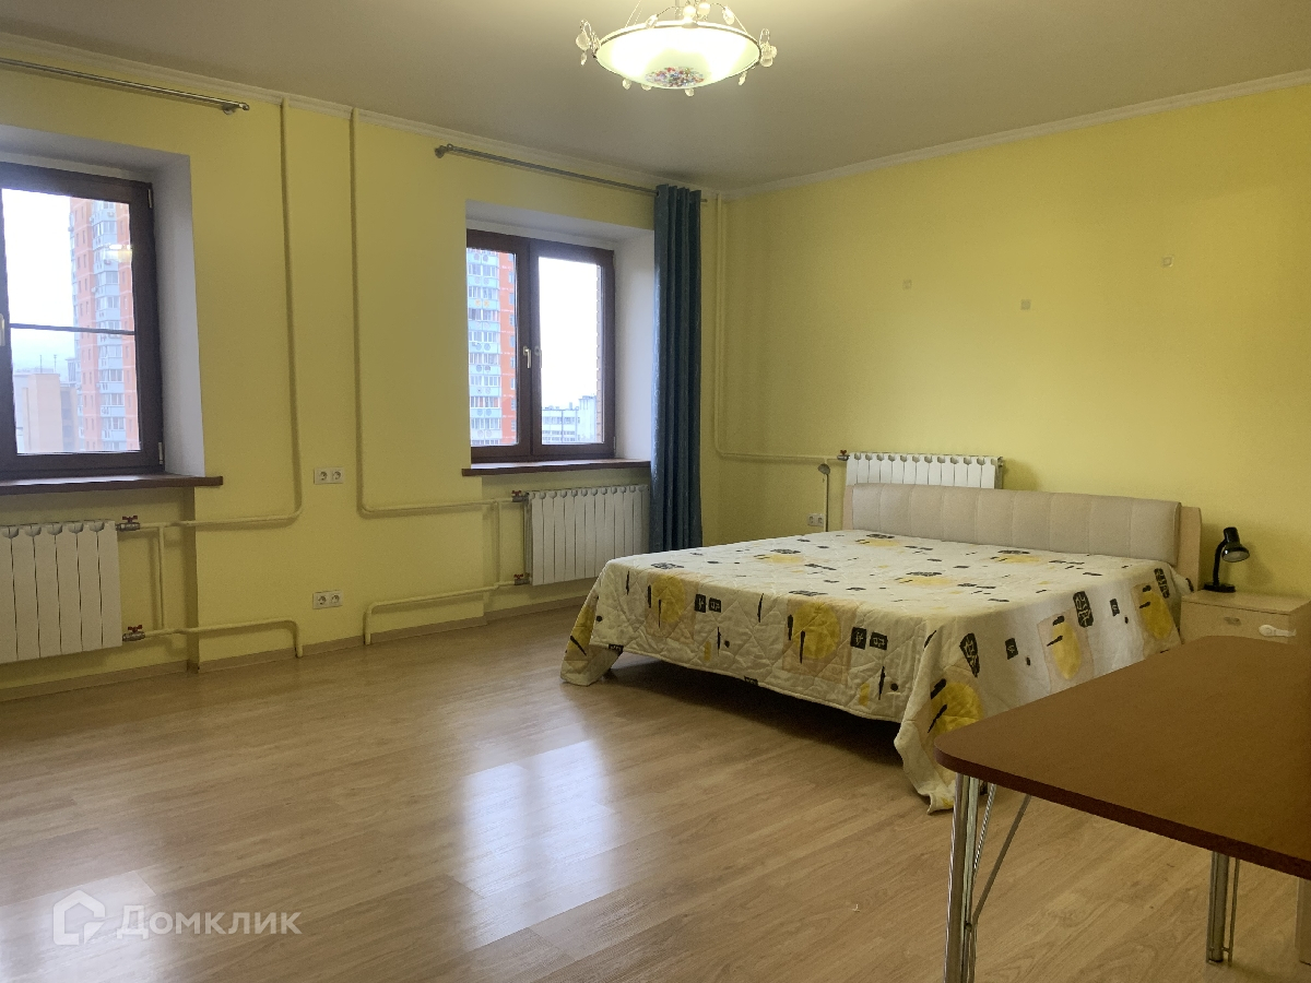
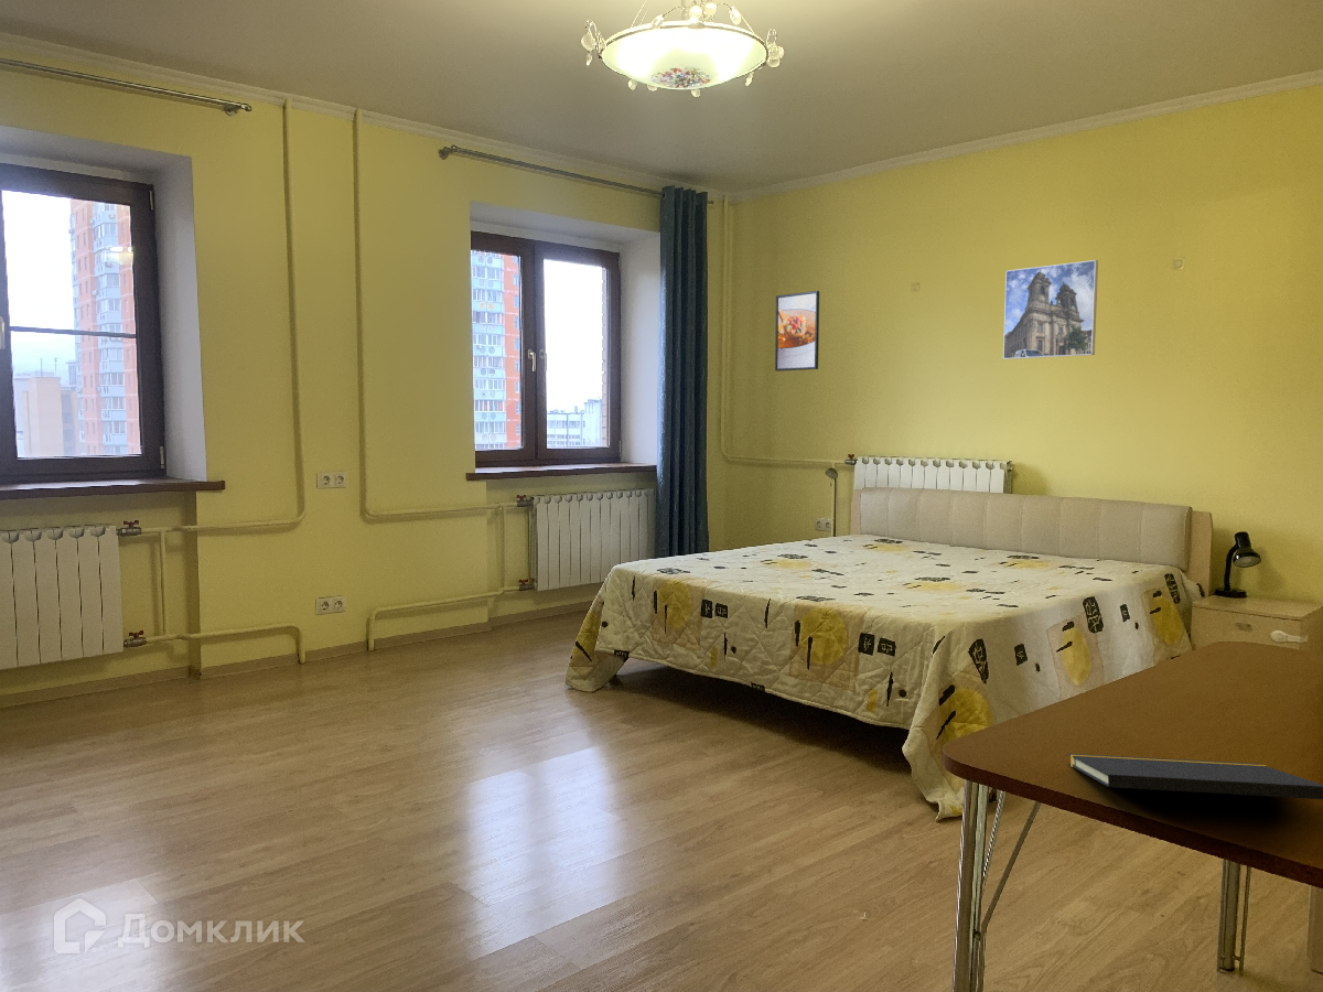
+ notepad (1187, 775)
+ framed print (796, 332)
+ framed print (1048, 311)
